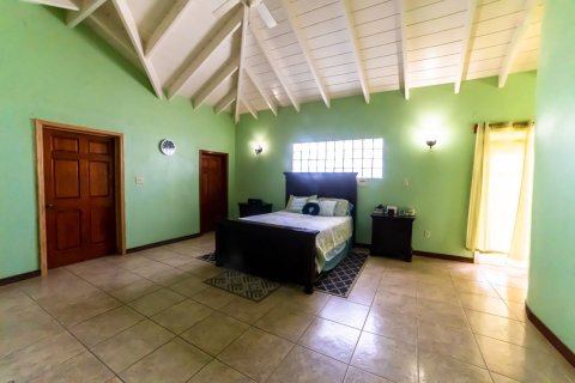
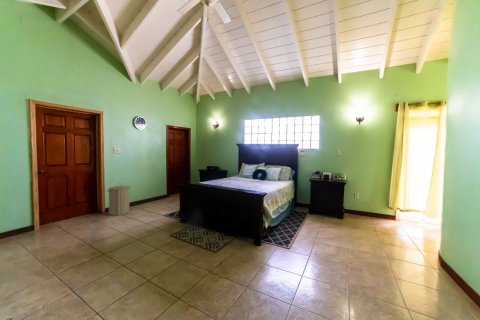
+ laundry hamper (119, 198)
